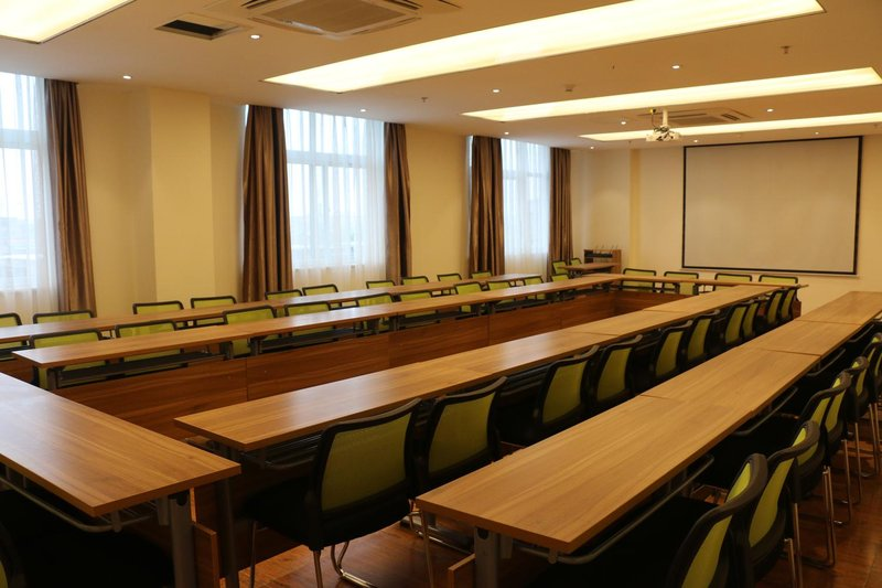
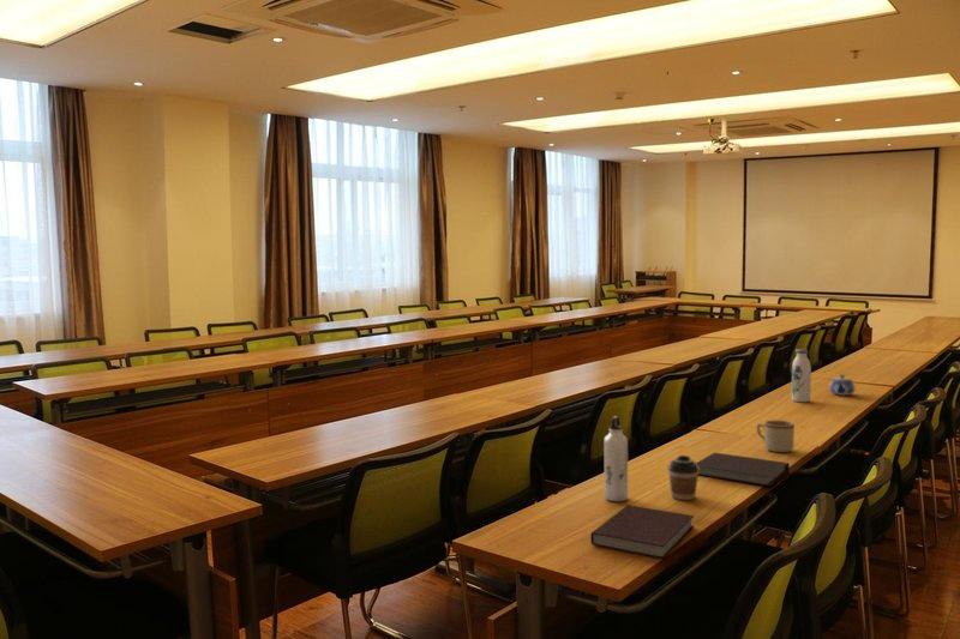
+ notebook (740, 468)
+ water bottle (800, 374)
+ coffee cup (683, 477)
+ water bottle (616, 457)
+ teapot (841, 385)
+ notebook (643, 529)
+ mug (774, 435)
